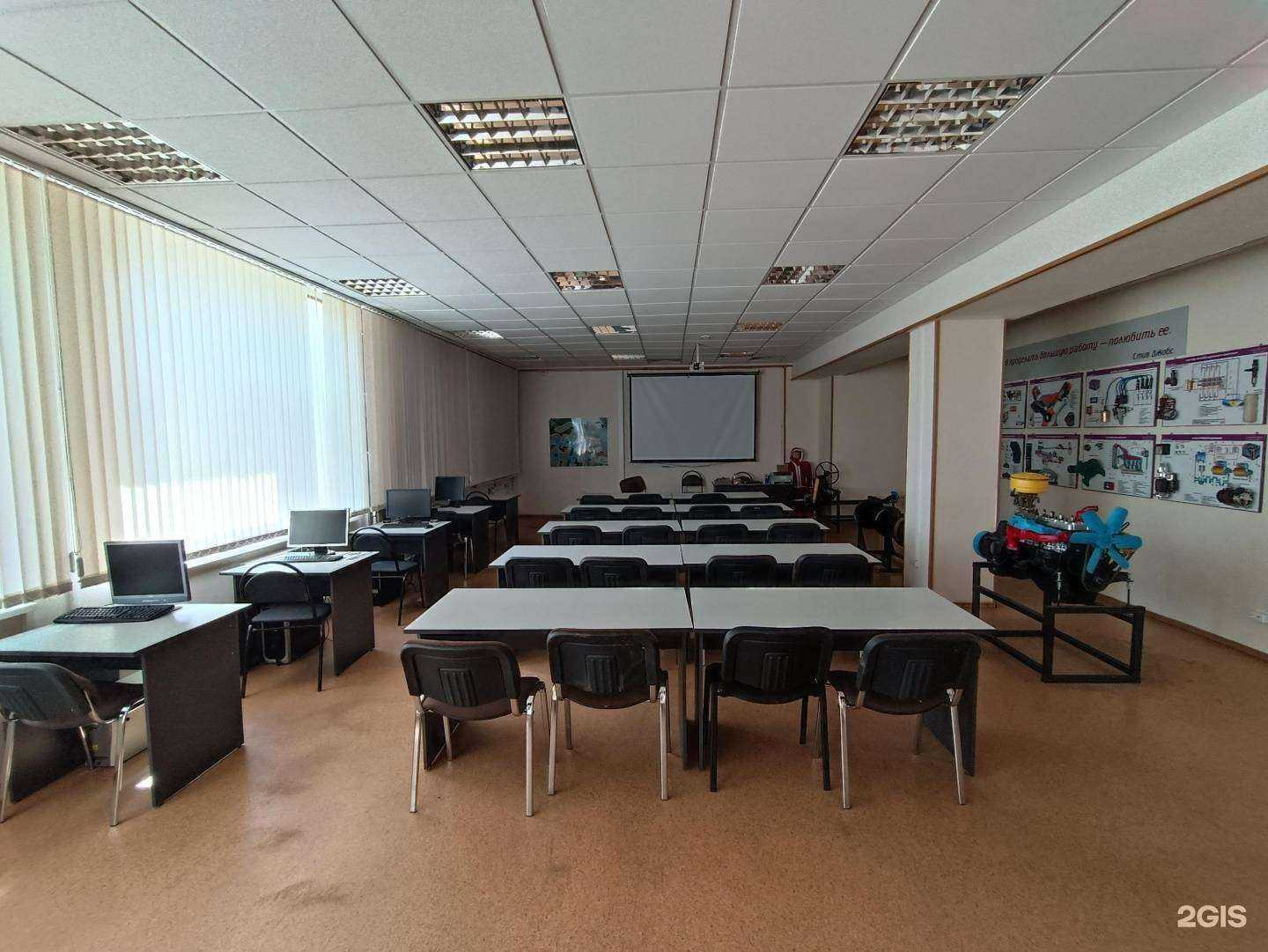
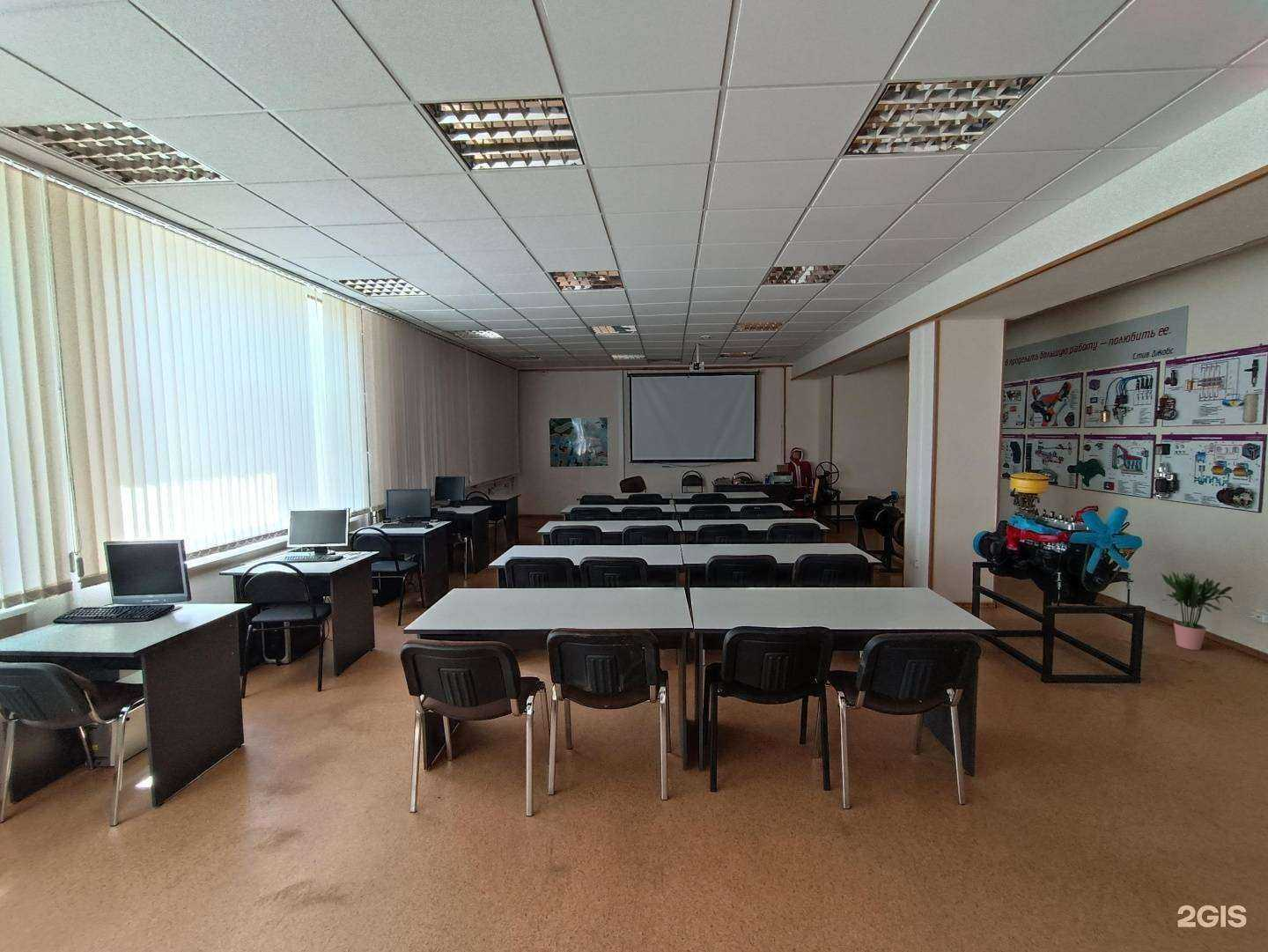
+ potted plant (1200, 610)
